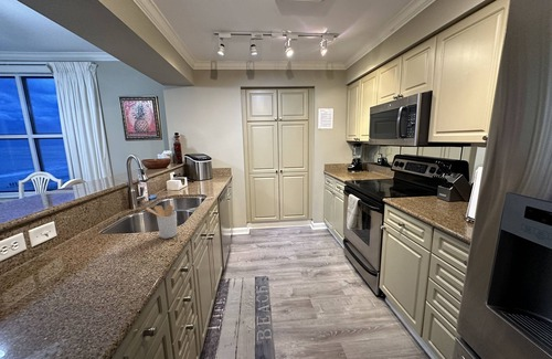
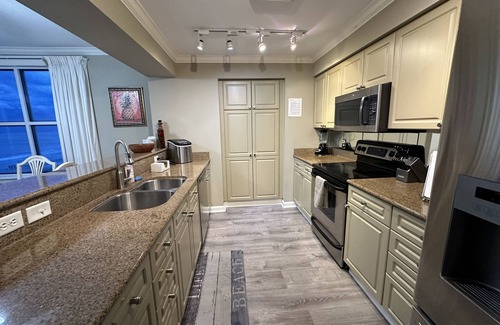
- utensil holder (161, 220)
